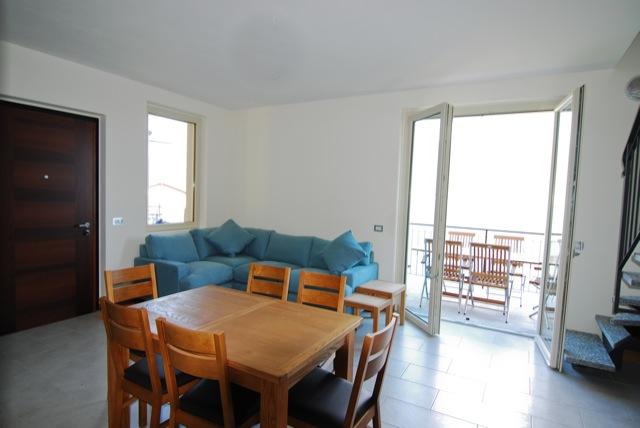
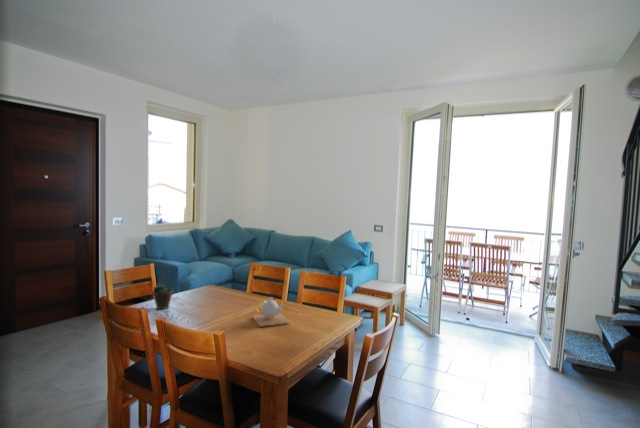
+ teapot (270, 309)
+ succulent plant (162, 292)
